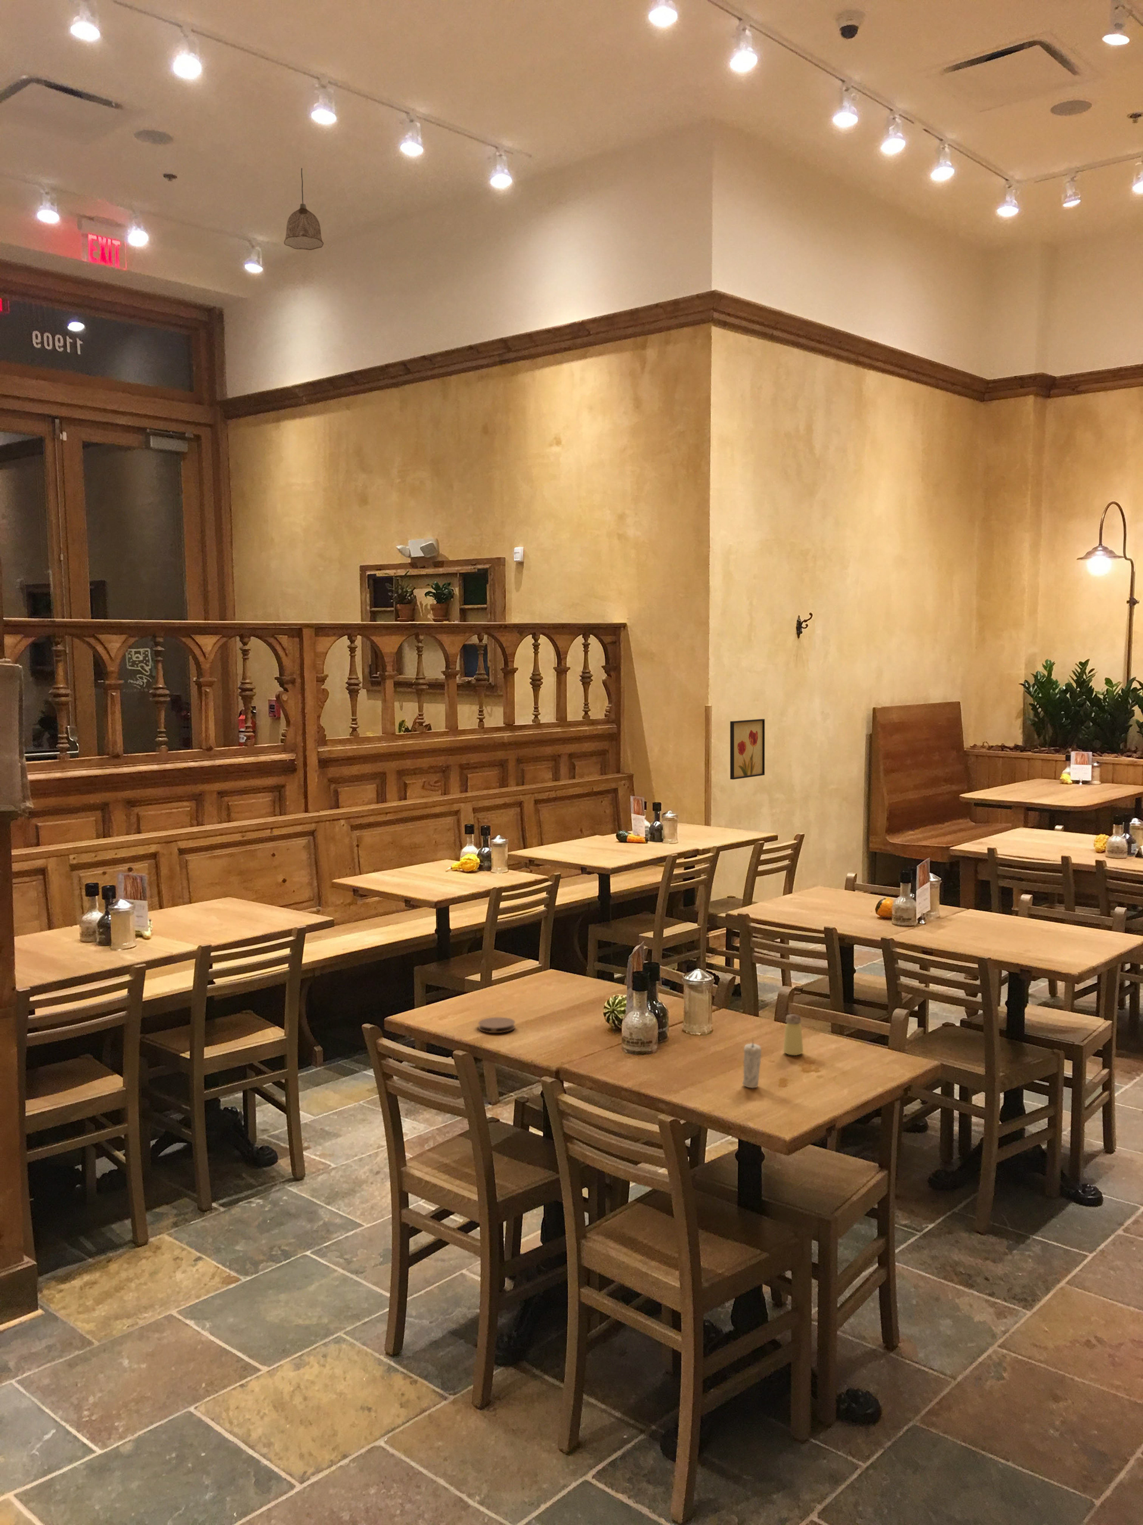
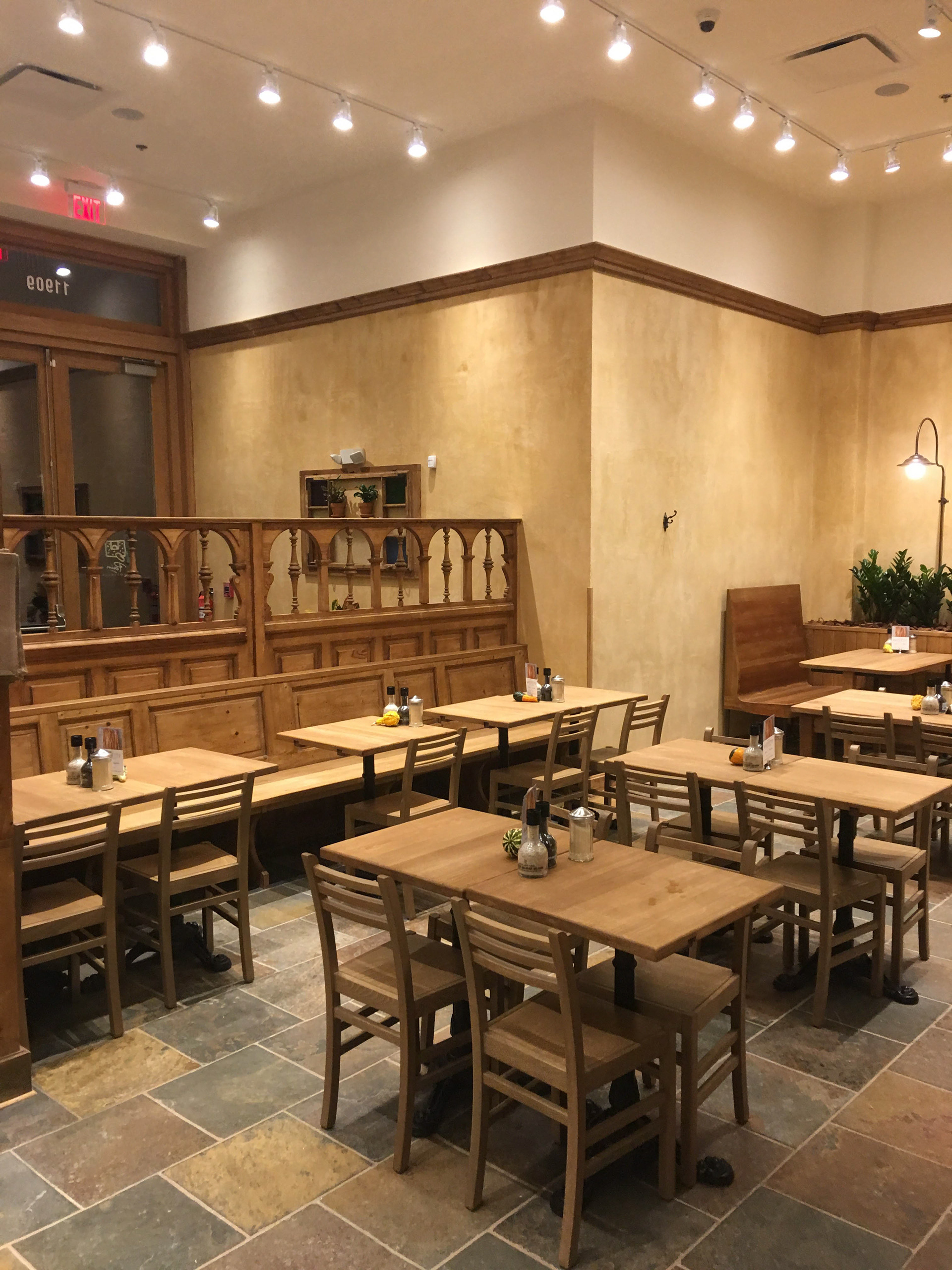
- saltshaker (792, 1034)
- candle (752, 1061)
- pendant lamp (303, 205)
- coaster (497, 1024)
- wall art (747, 748)
